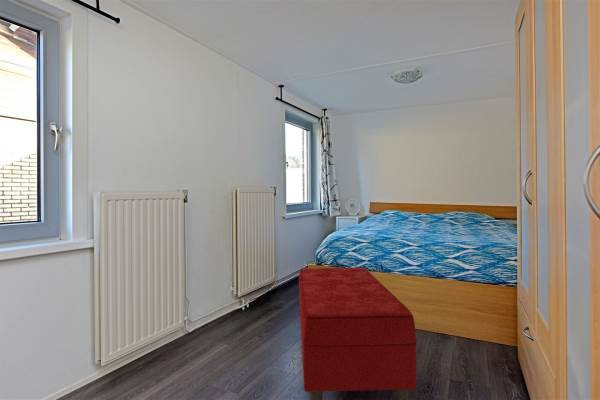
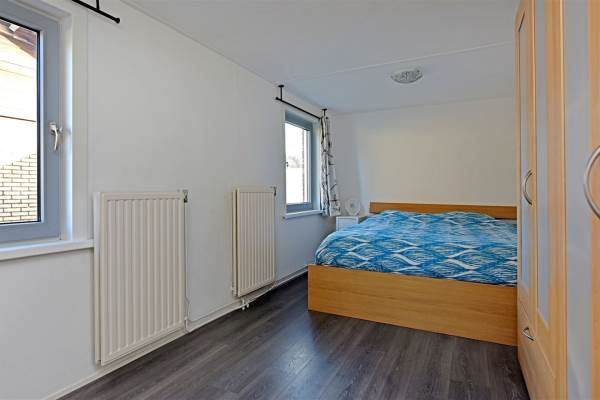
- bench (343, 326)
